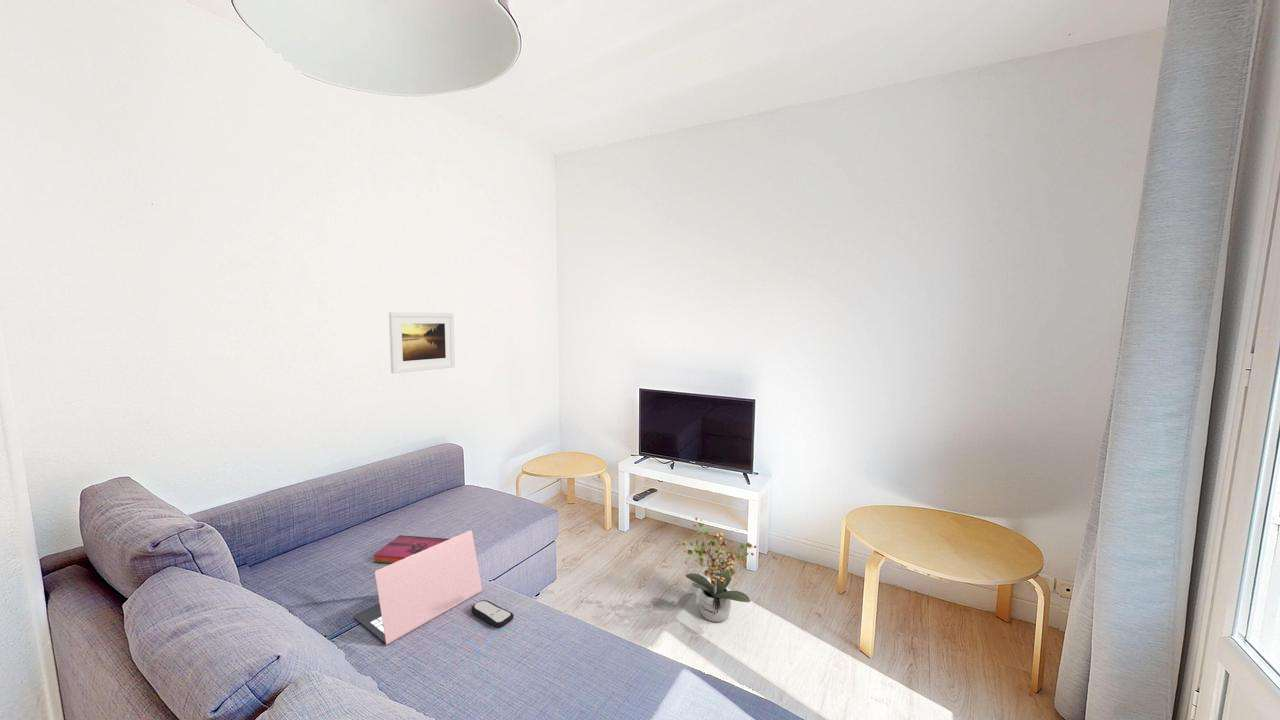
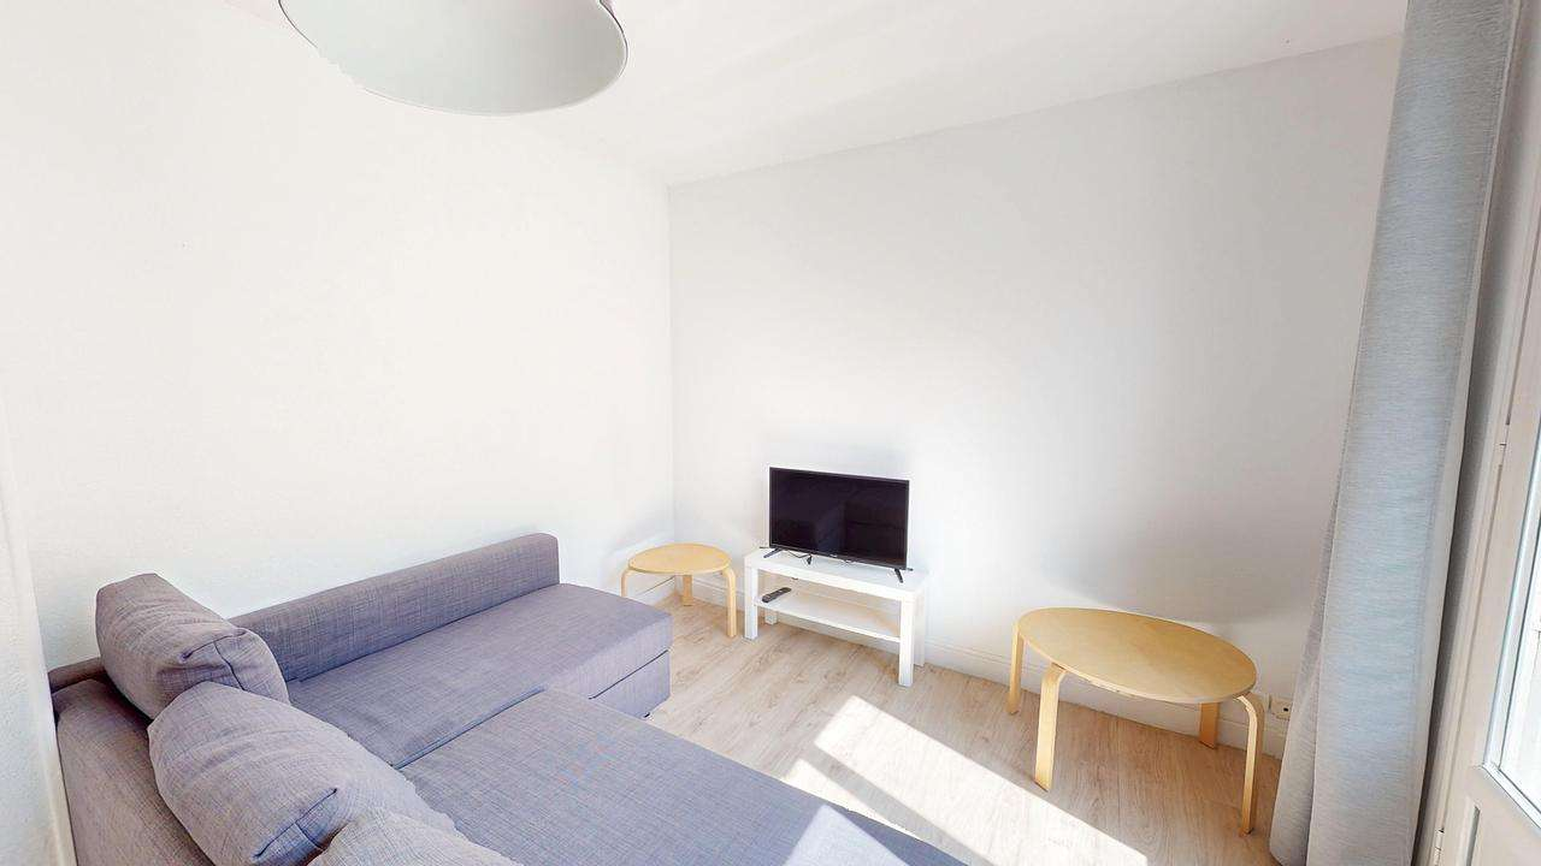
- potted plant (716, 573)
- laptop (419, 574)
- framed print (424, 341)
- remote control (491, 612)
- hardback book (413, 549)
